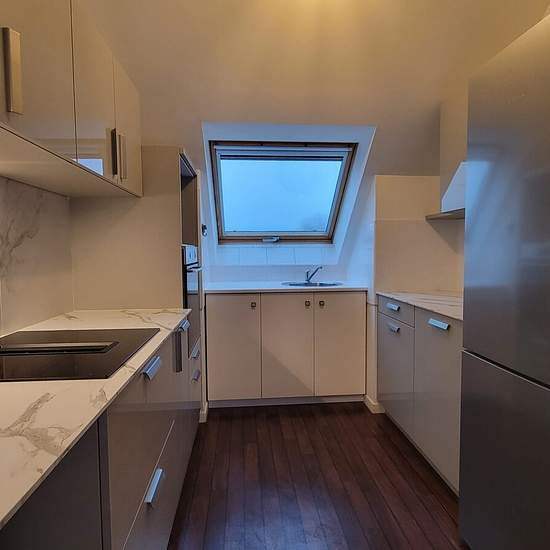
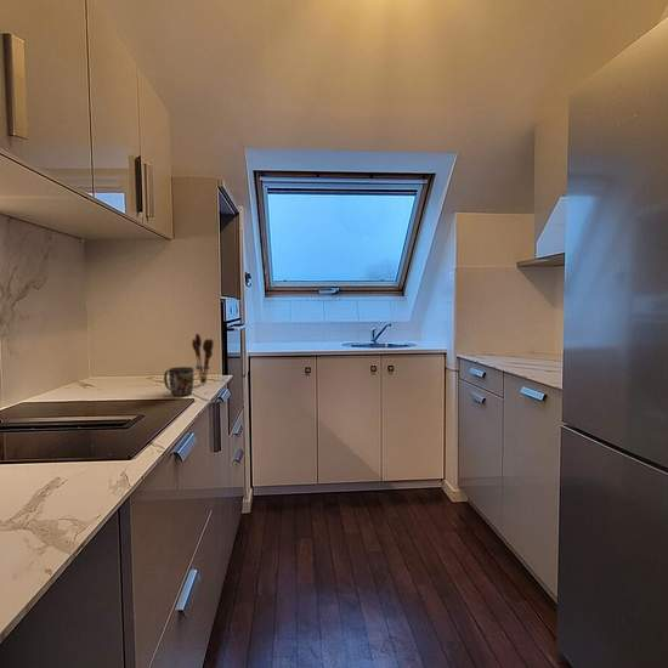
+ utensil holder (205, 358)
+ mug (177, 380)
